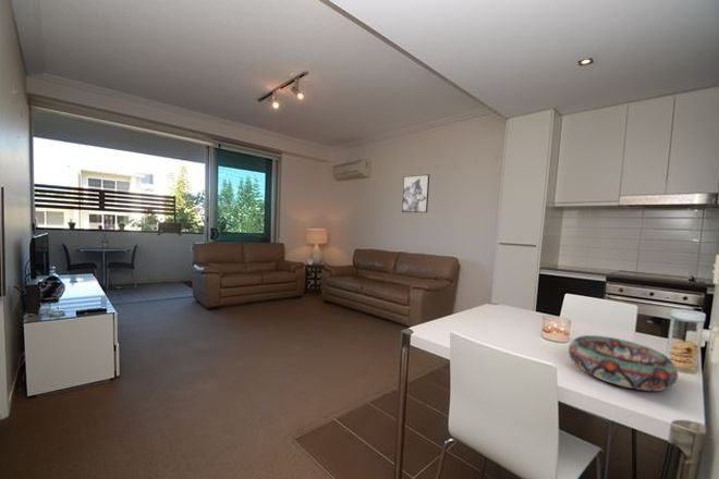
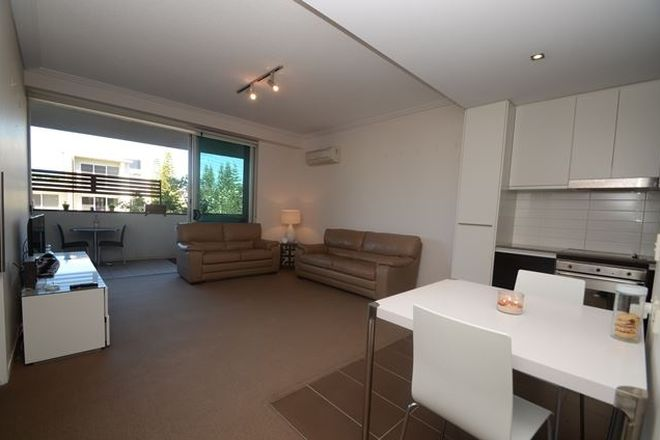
- decorative bowl (618, 360)
- wall art (415, 194)
